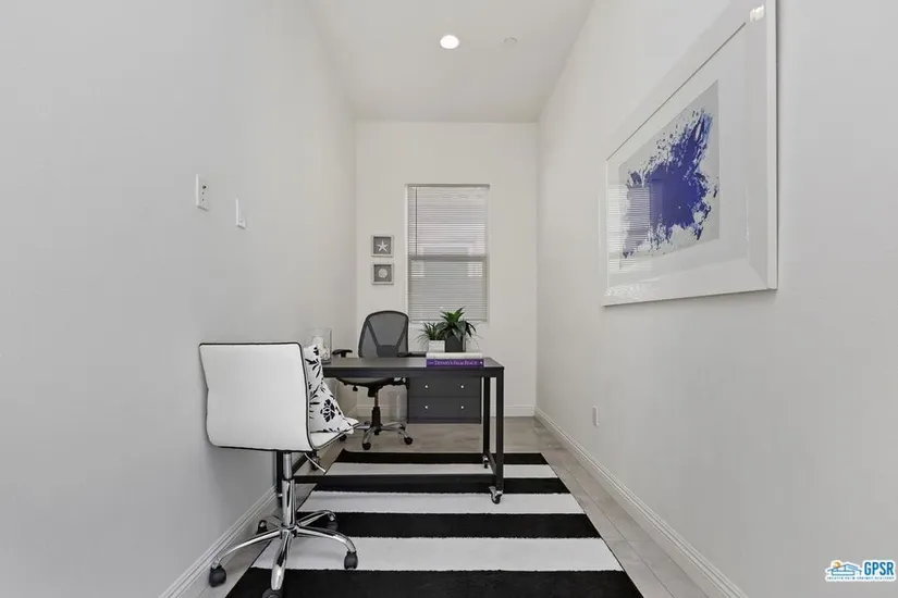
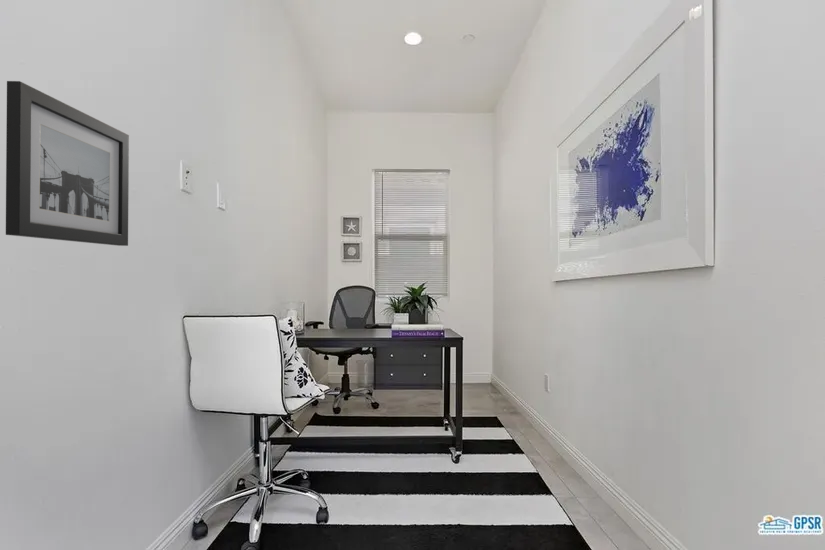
+ wall art (77, 176)
